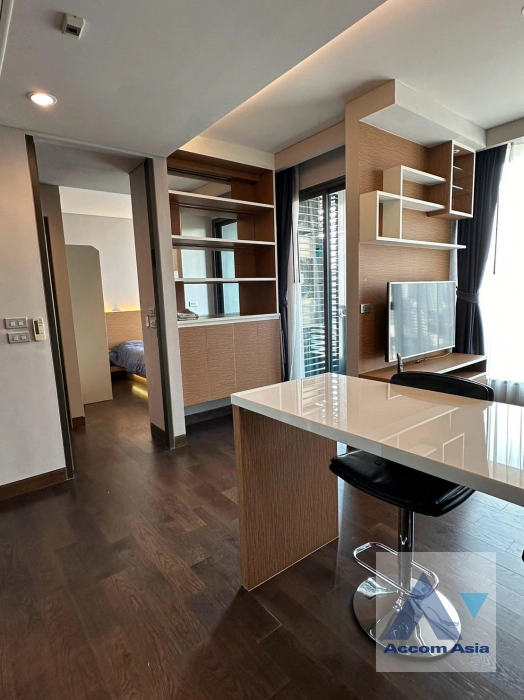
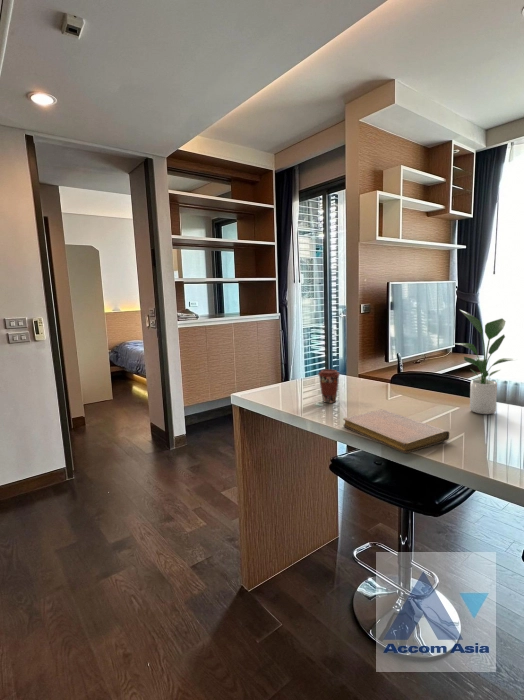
+ coffee cup (329, 386)
+ potted plant (486, 360)
+ notebook (392, 428)
